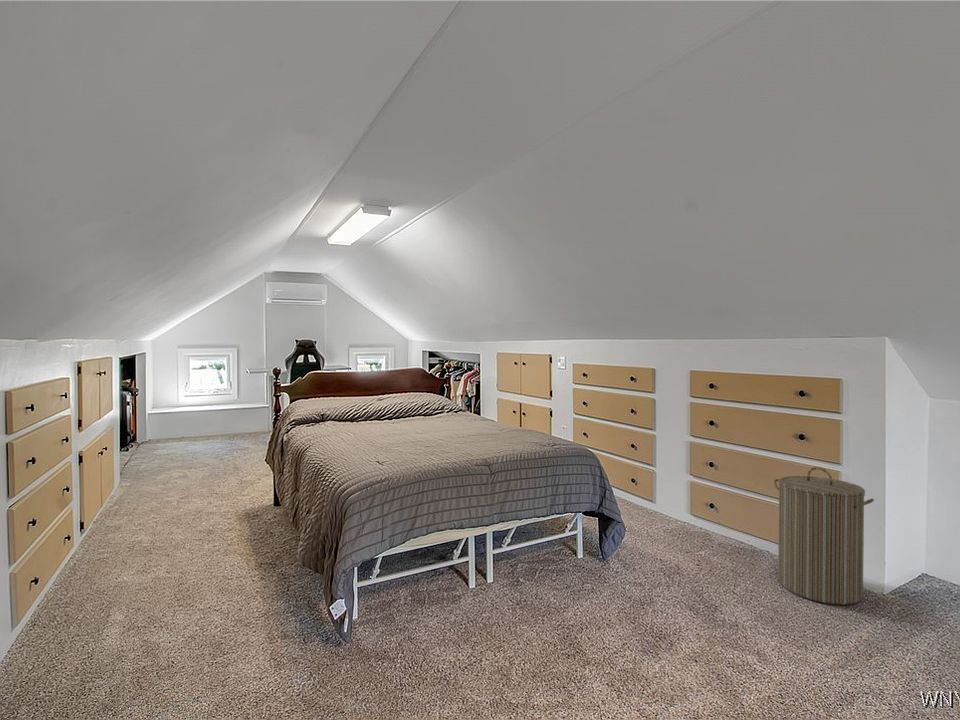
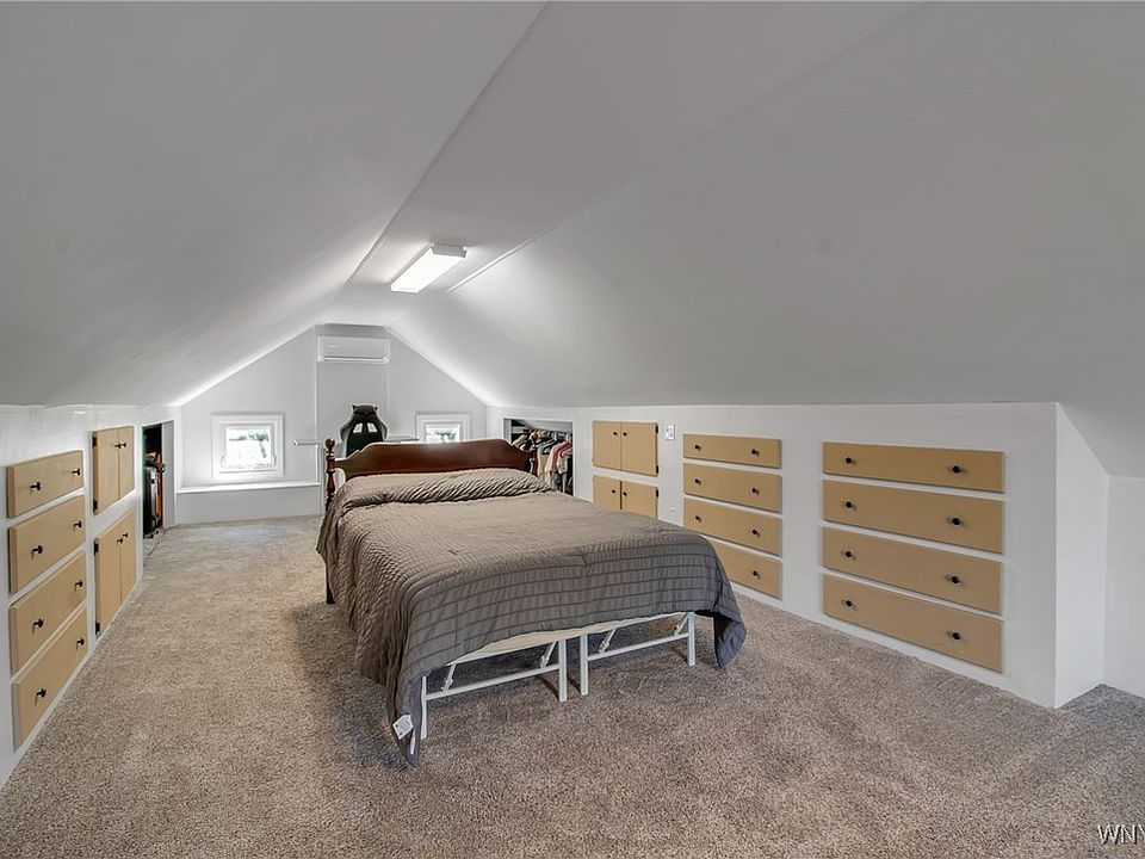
- laundry hamper (819, 527)
